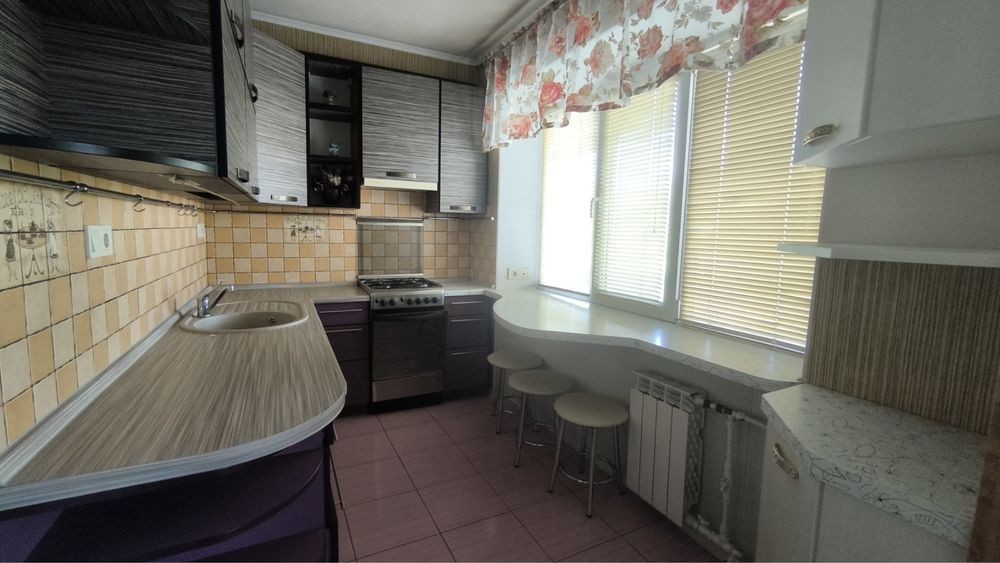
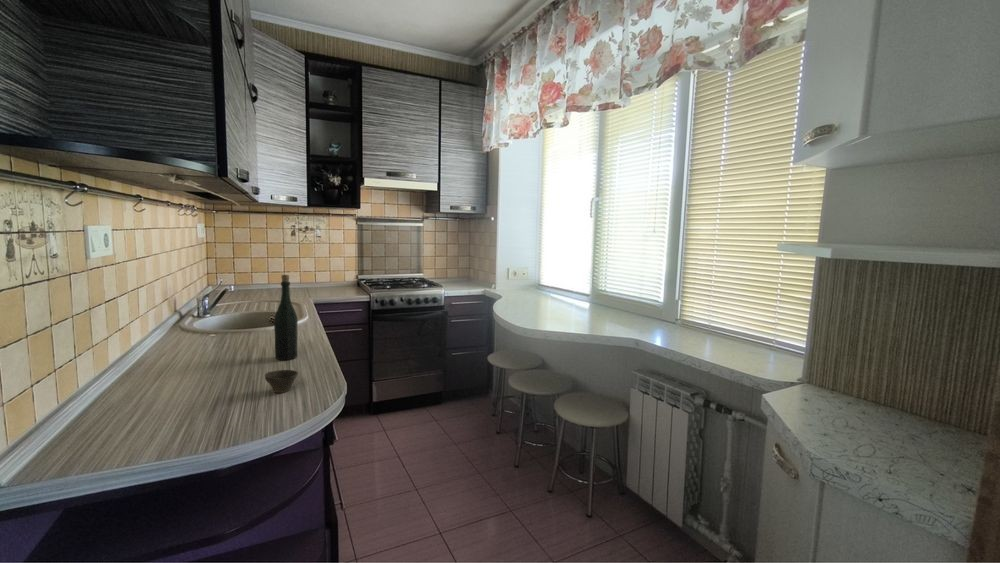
+ bottle (285, 316)
+ cup (280, 381)
